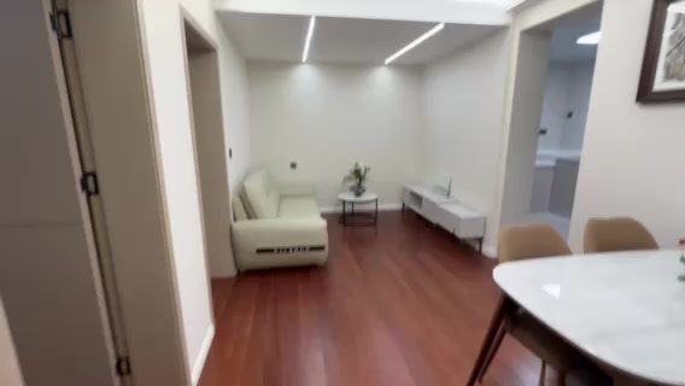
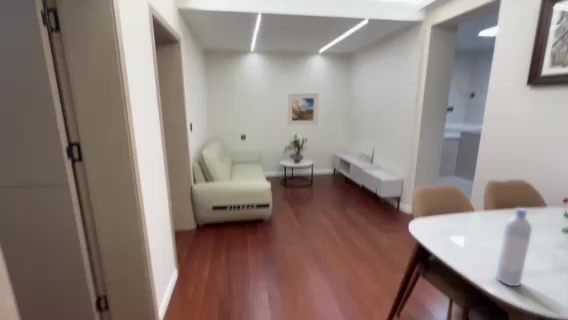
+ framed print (302, 109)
+ bottle (514, 245)
